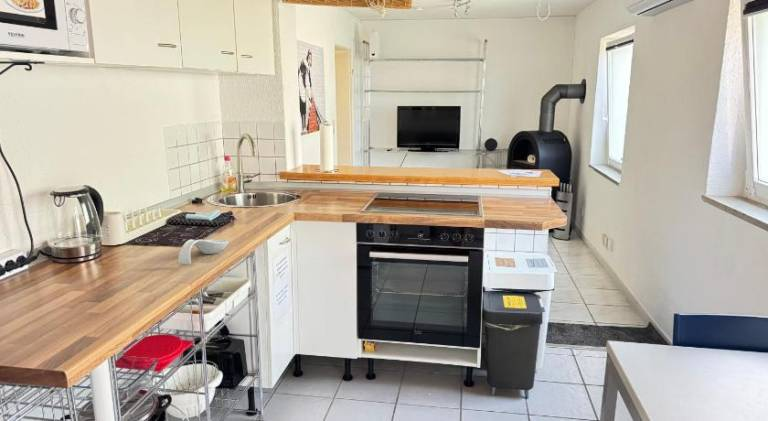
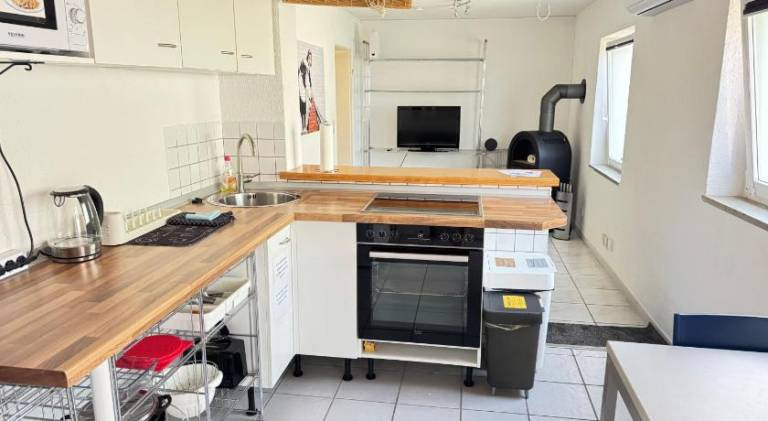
- spoon rest (202, 246)
